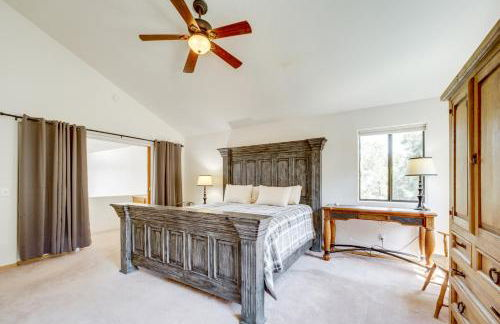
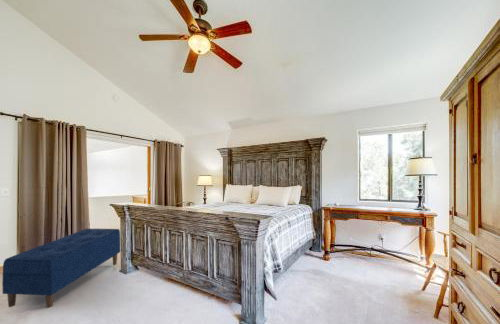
+ bench (72, 261)
